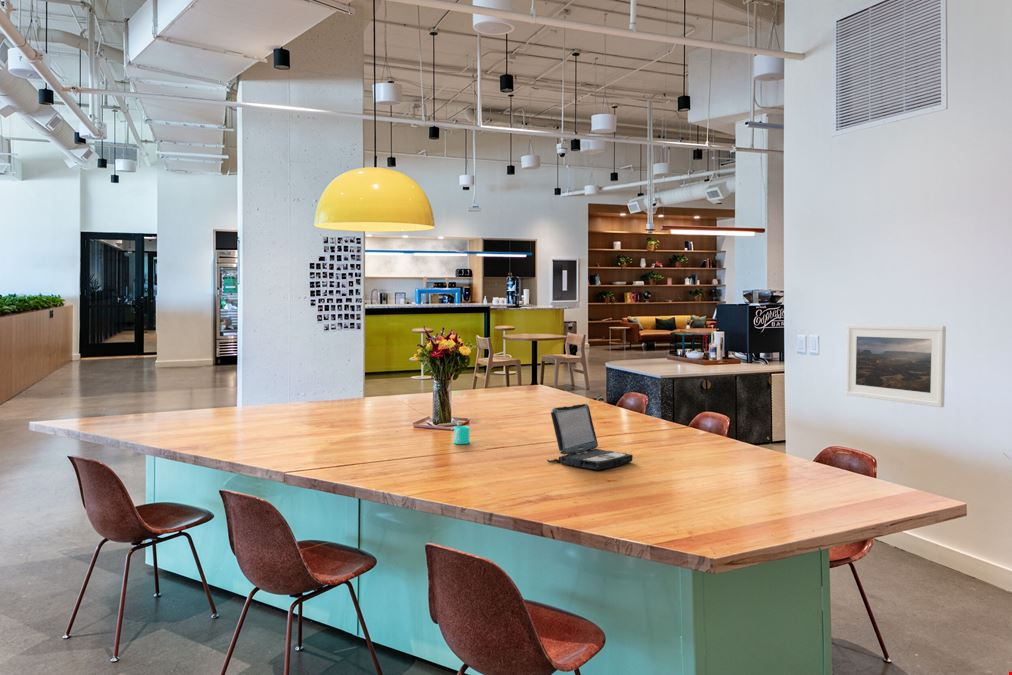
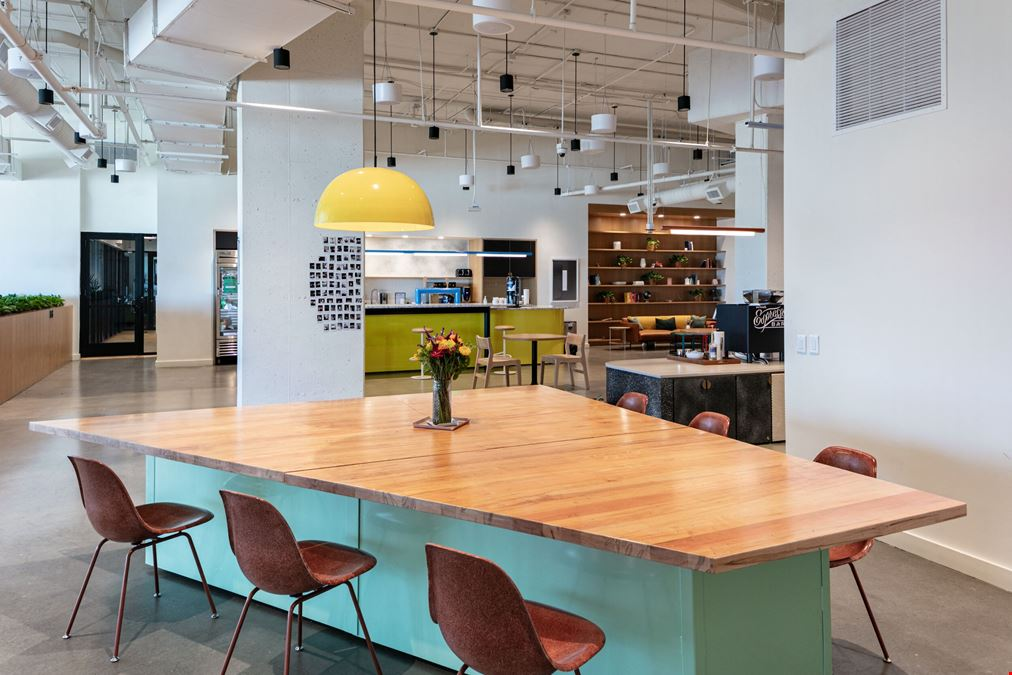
- laptop (589, 435)
- cup (460, 435)
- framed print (892, 363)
